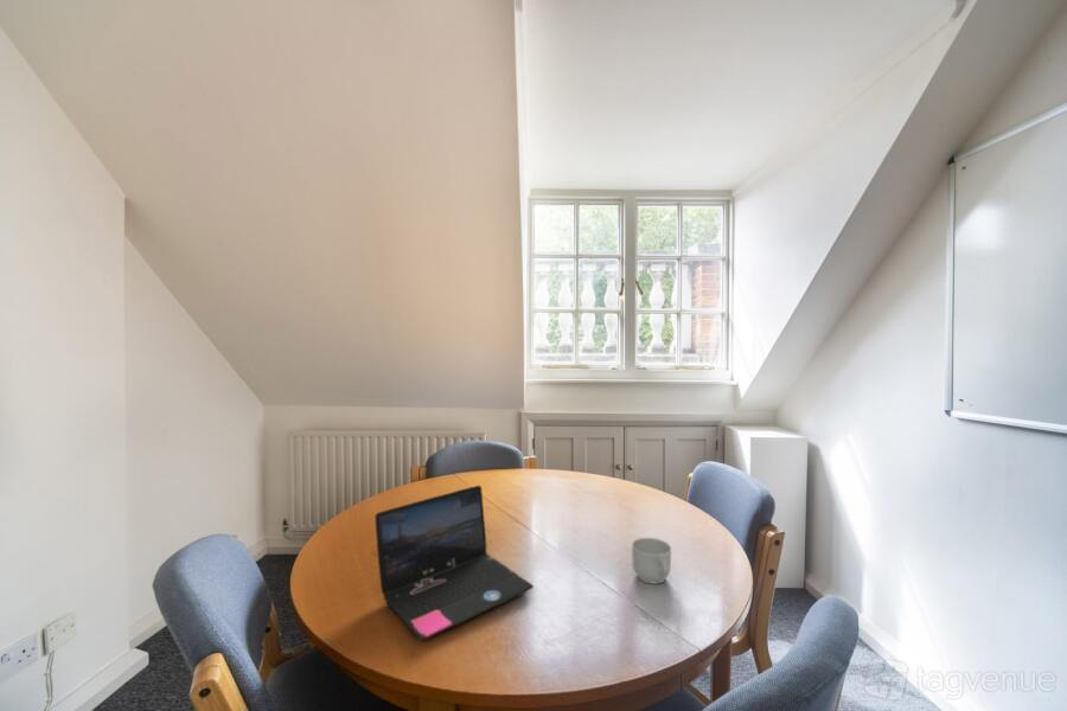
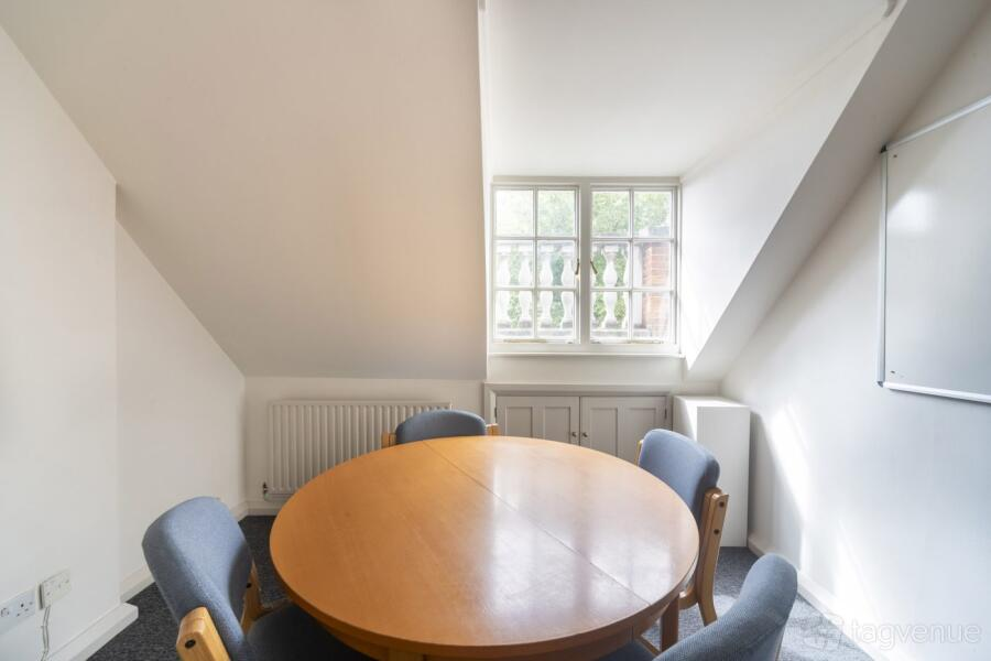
- laptop (455, 552)
- mug (653, 563)
